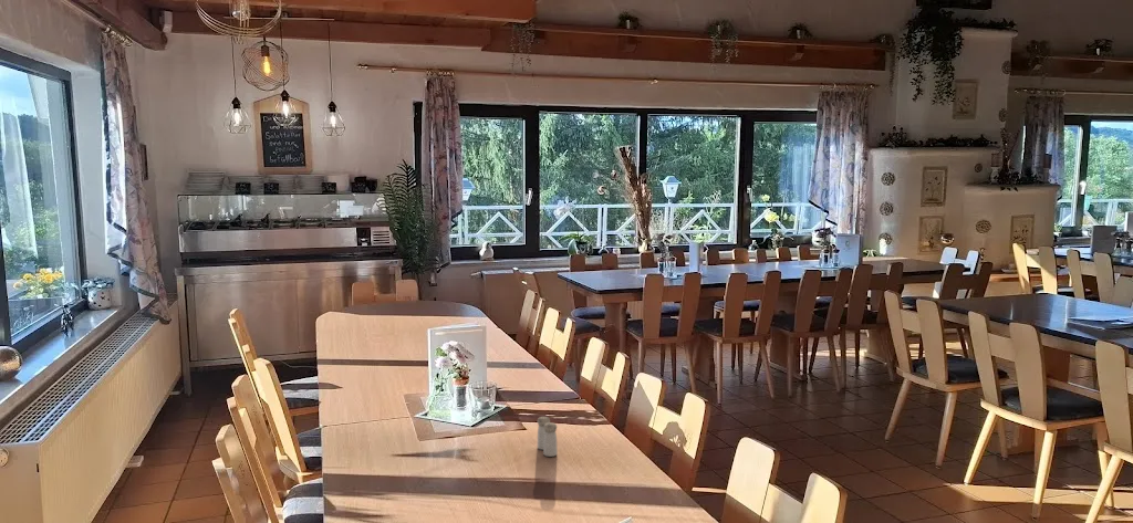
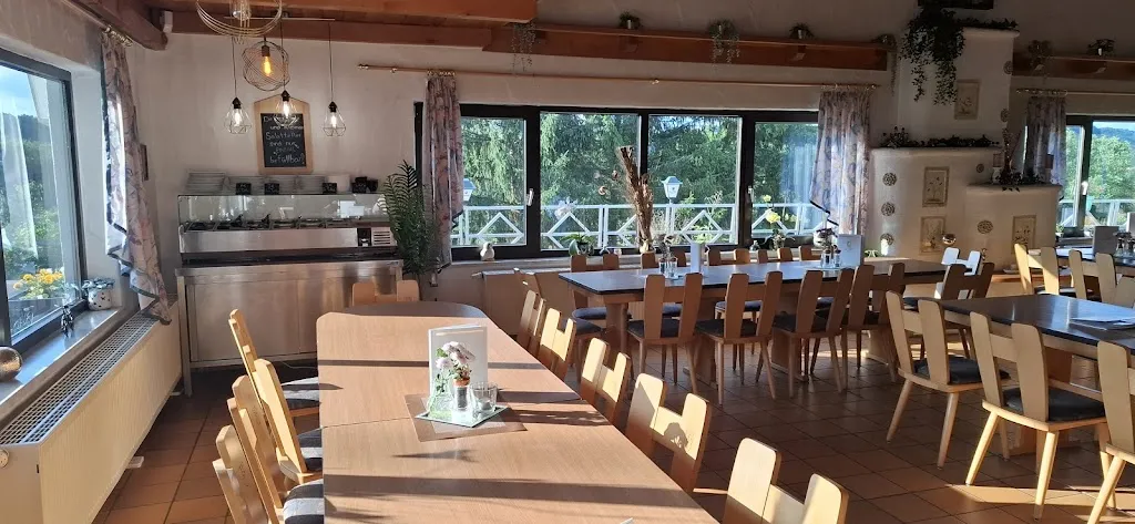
- salt and pepper shaker (547, 436)
